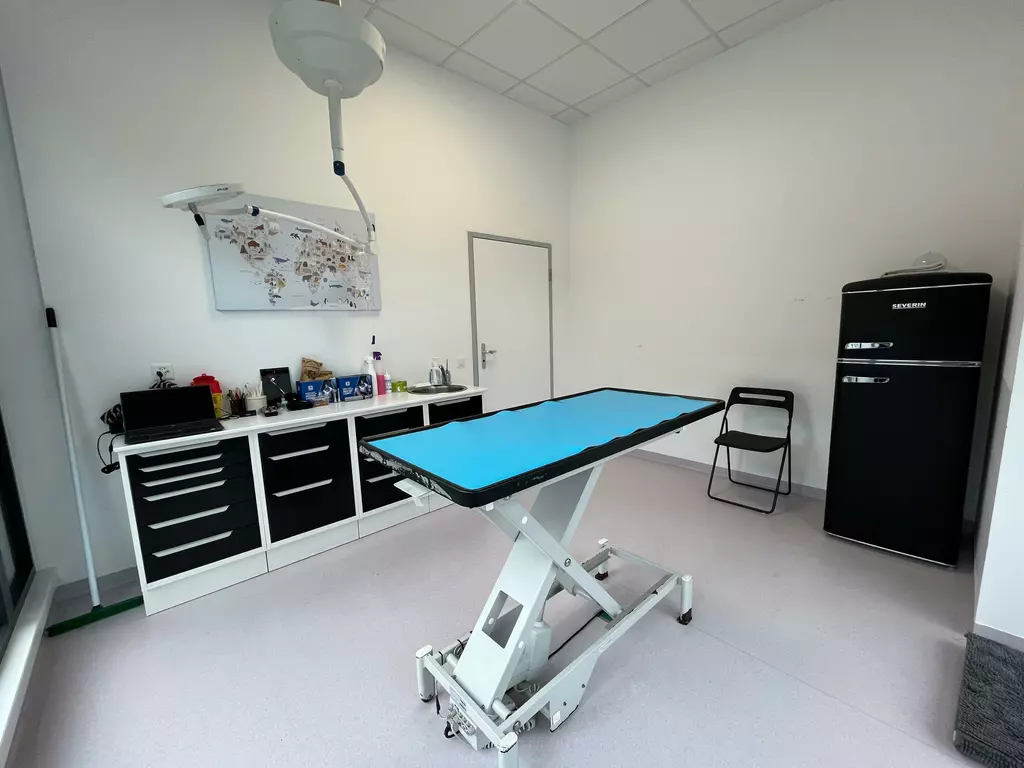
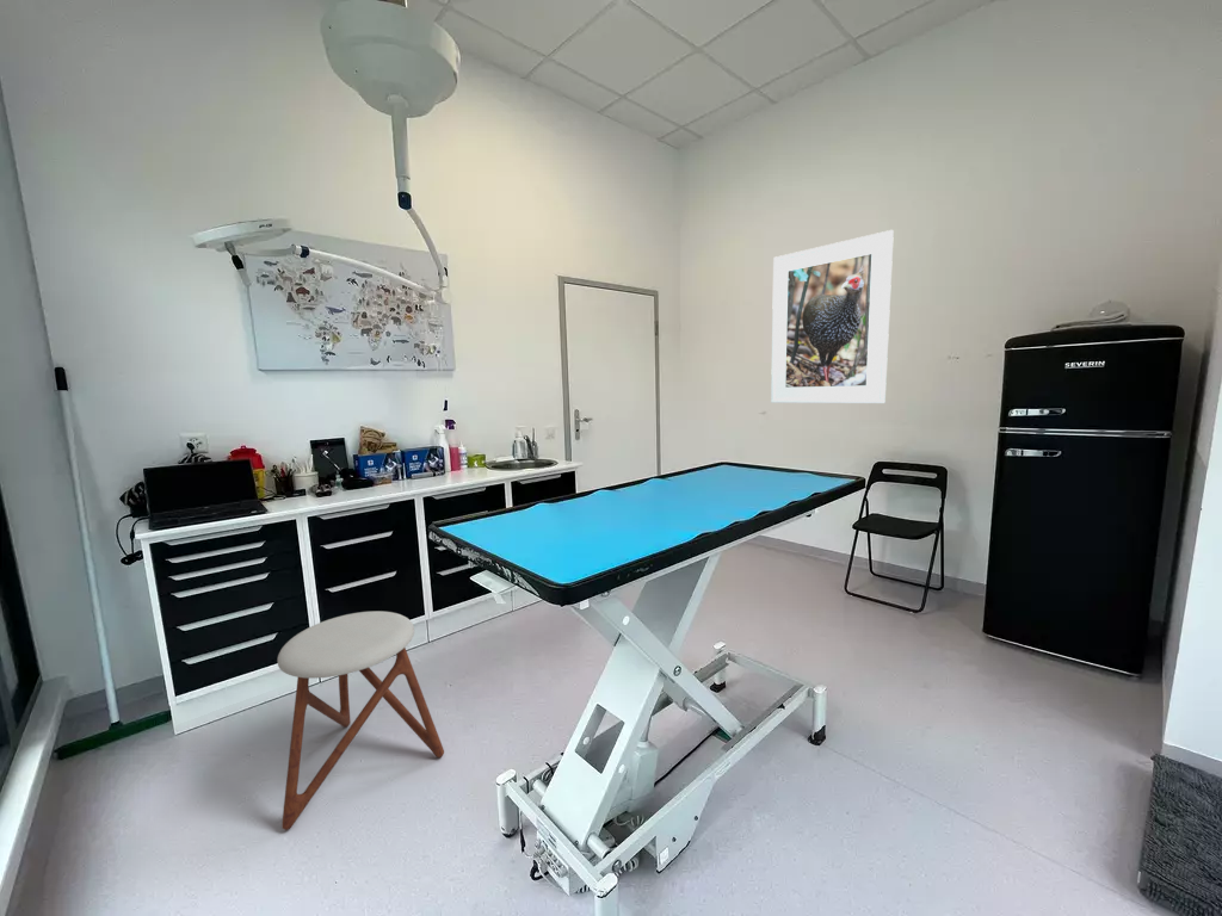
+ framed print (826, 326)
+ stool (345, 707)
